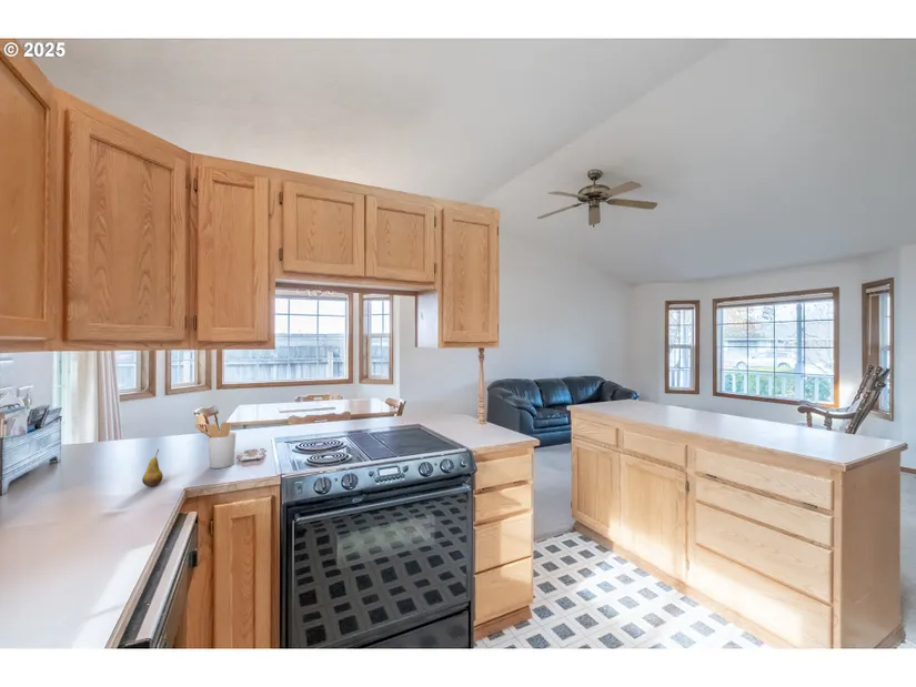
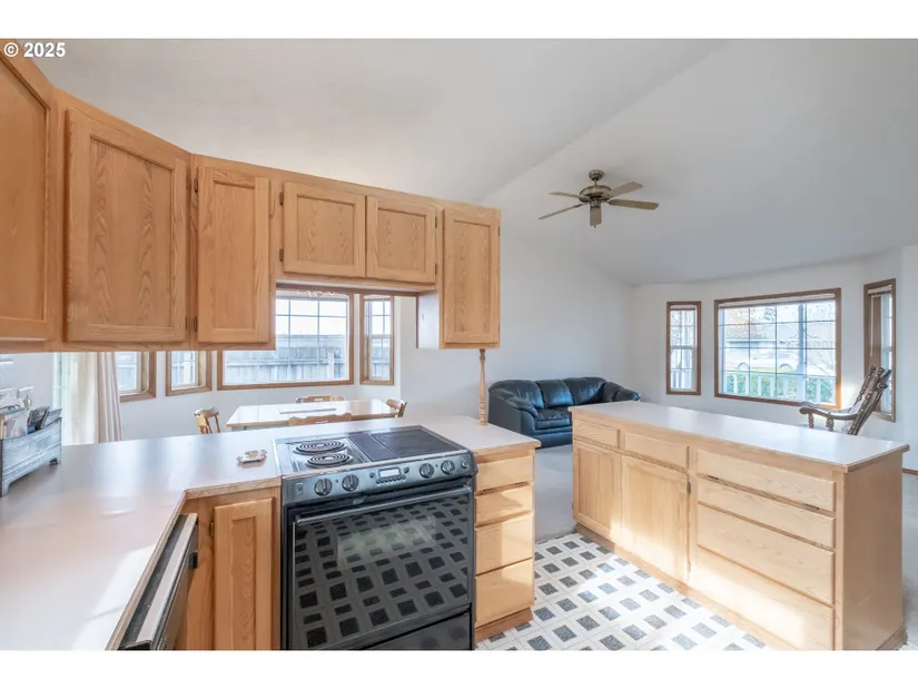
- fruit (152, 468)
- utensil holder (214, 443)
